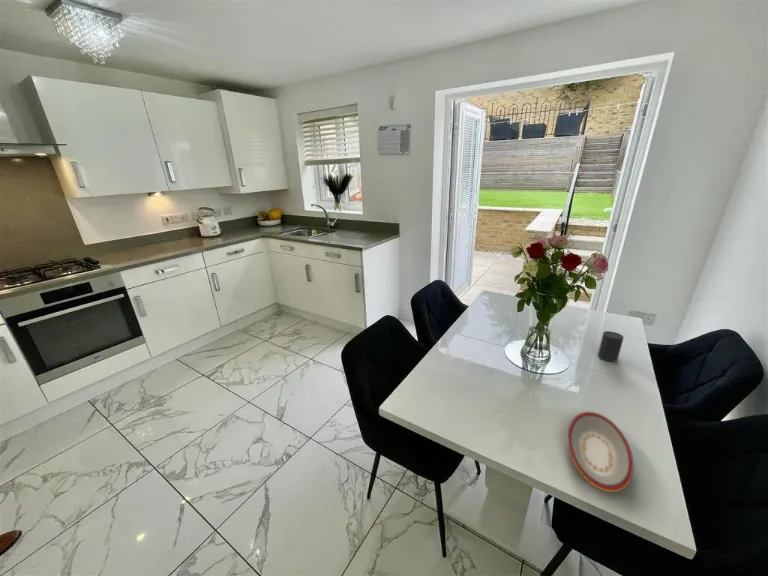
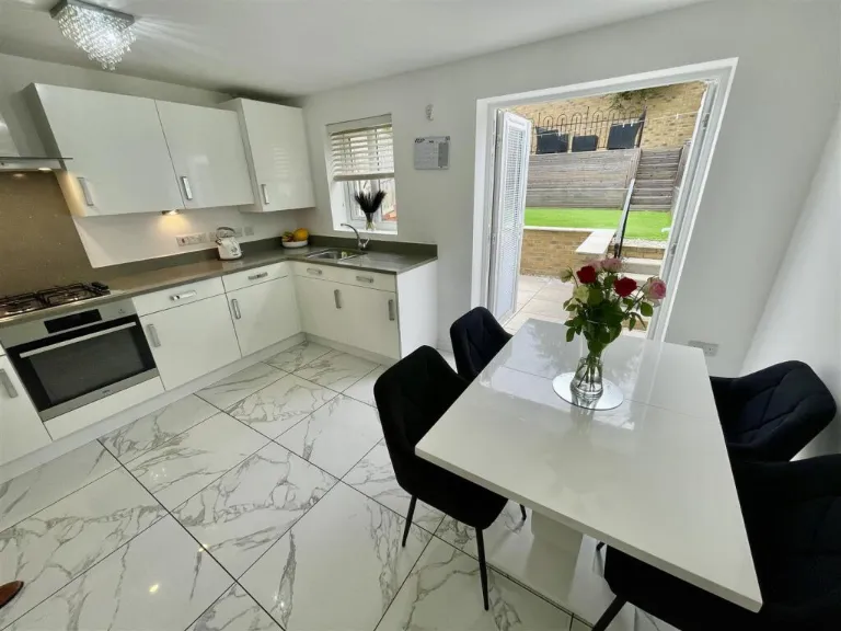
- plate (597, 449)
- cup (610, 346)
